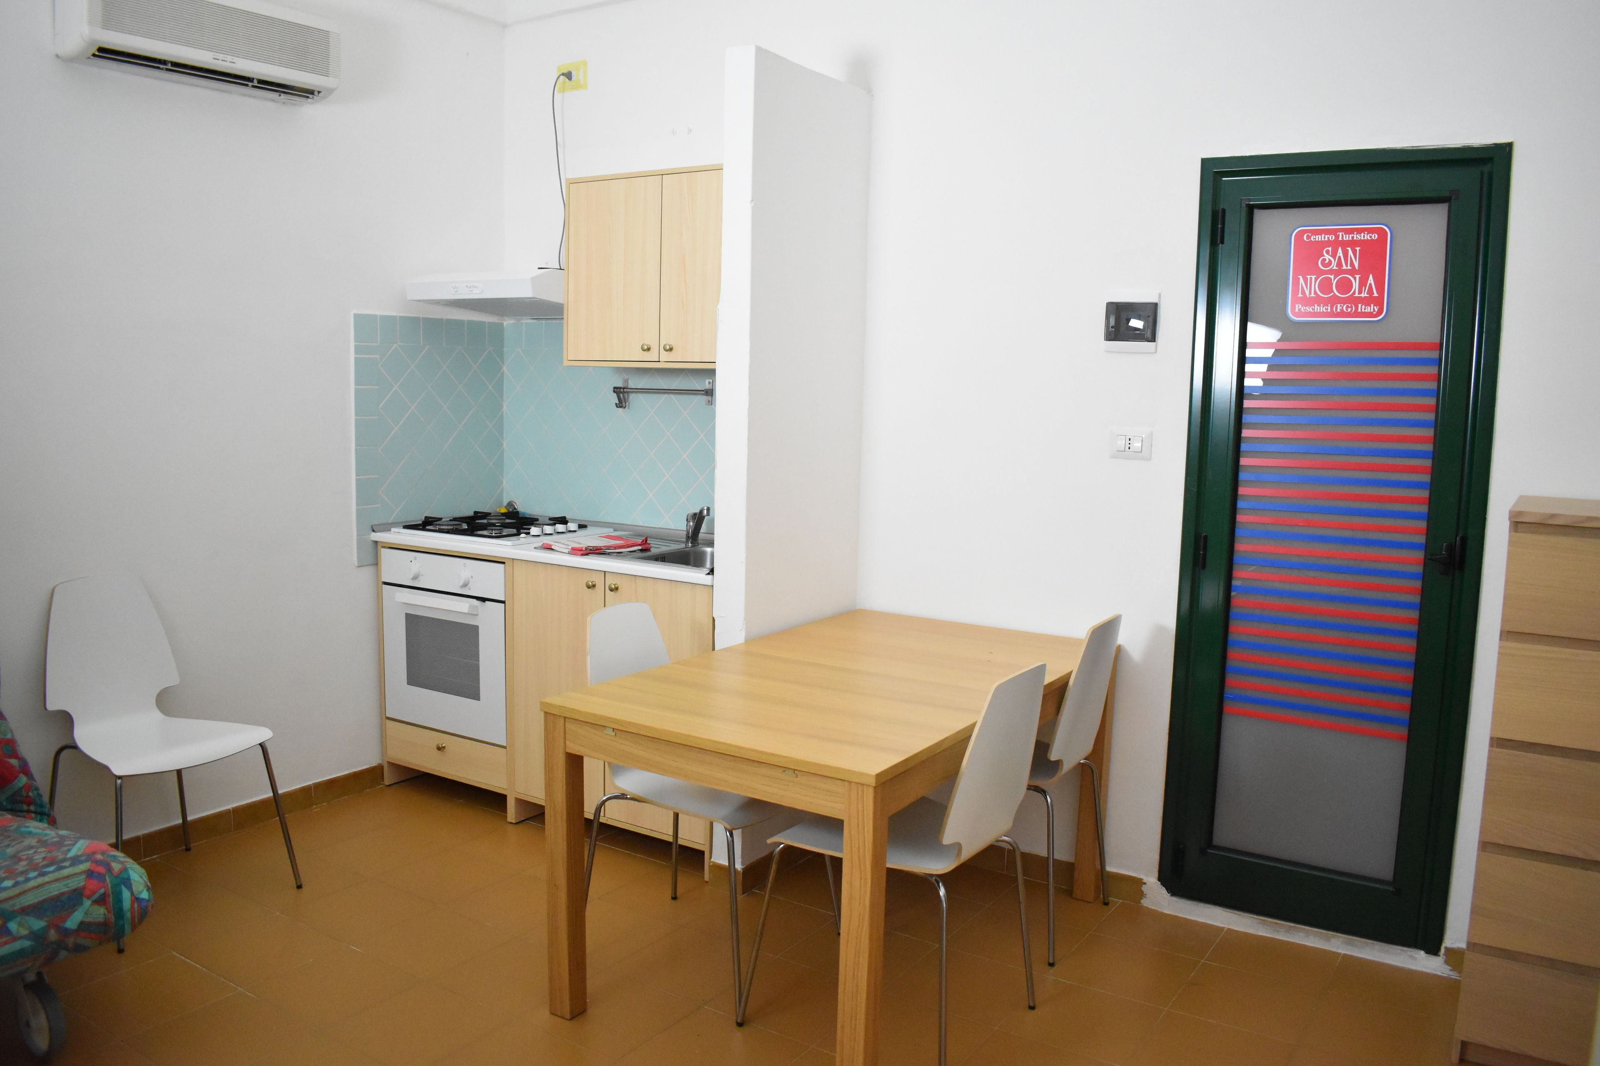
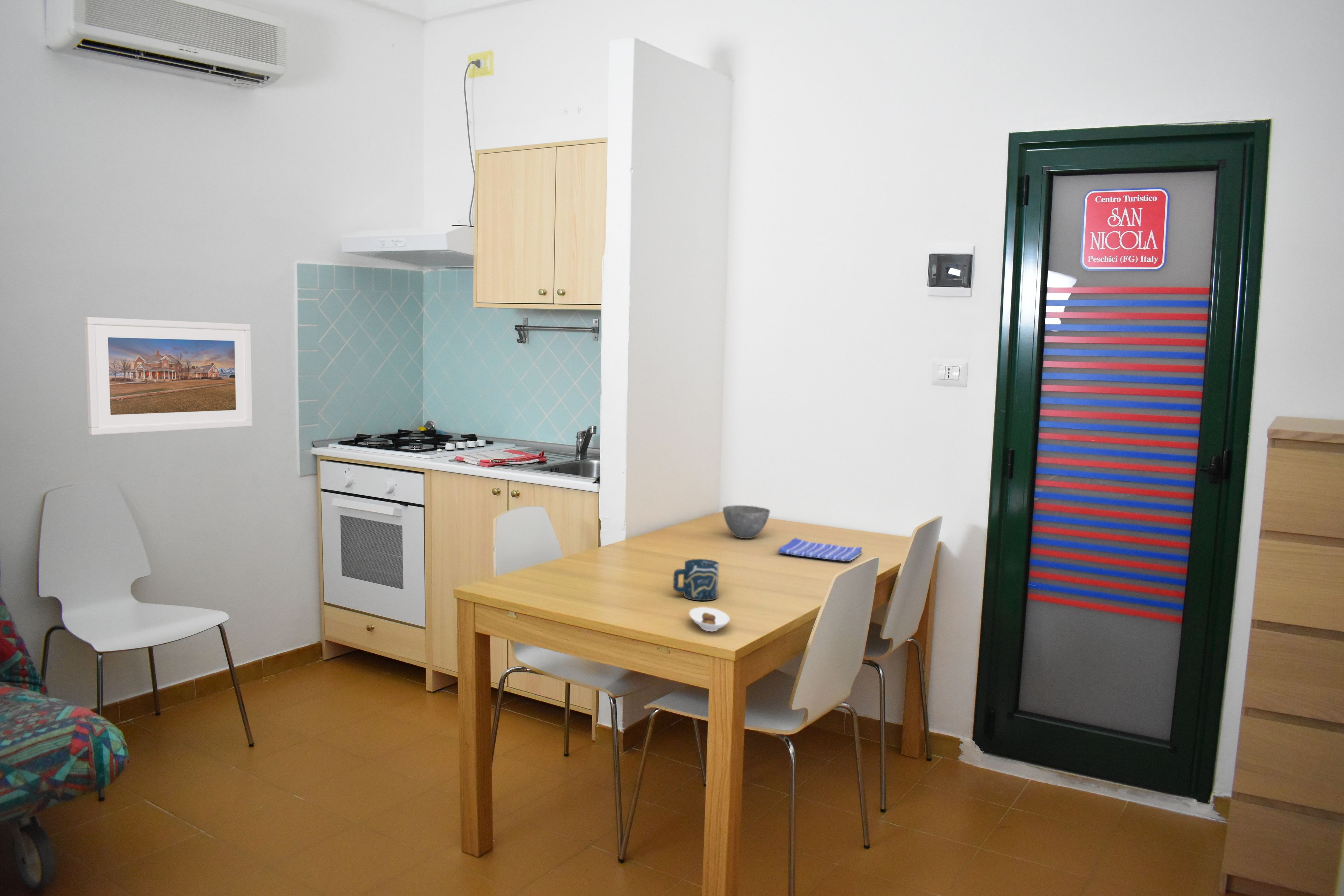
+ bowl (746, 523)
+ cup (696, 580)
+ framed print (175, 376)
+ saucer (709, 620)
+ dish towel (820, 550)
